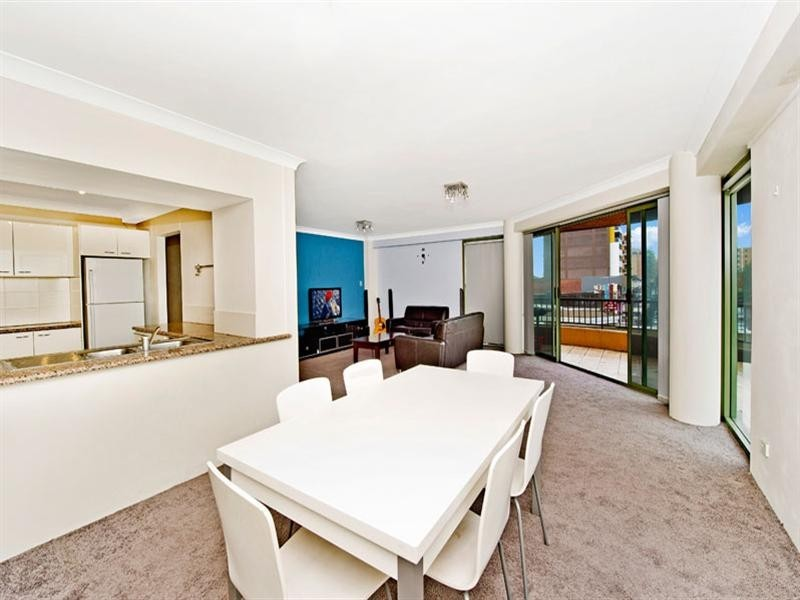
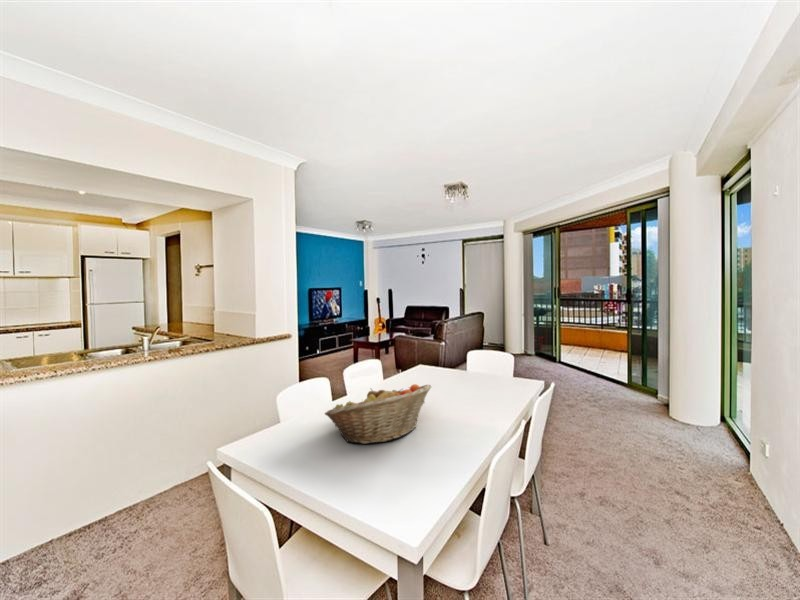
+ fruit basket (381, 407)
